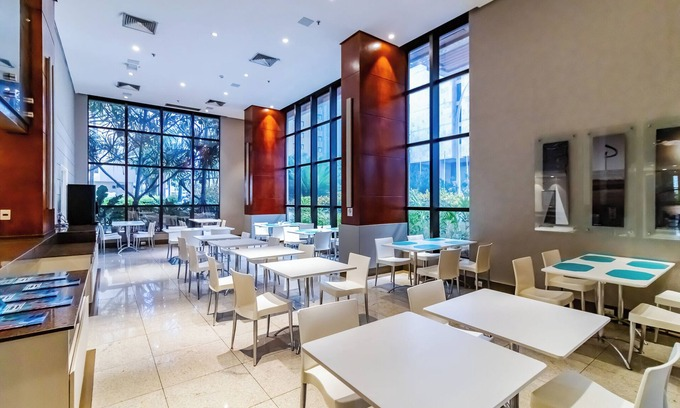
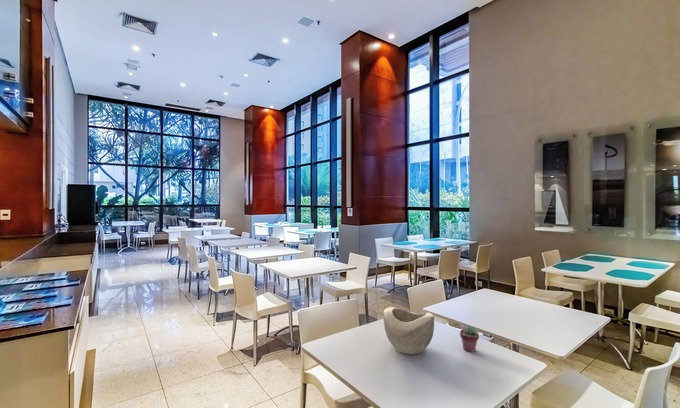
+ potted succulent (469, 337)
+ decorative bowl (408, 329)
